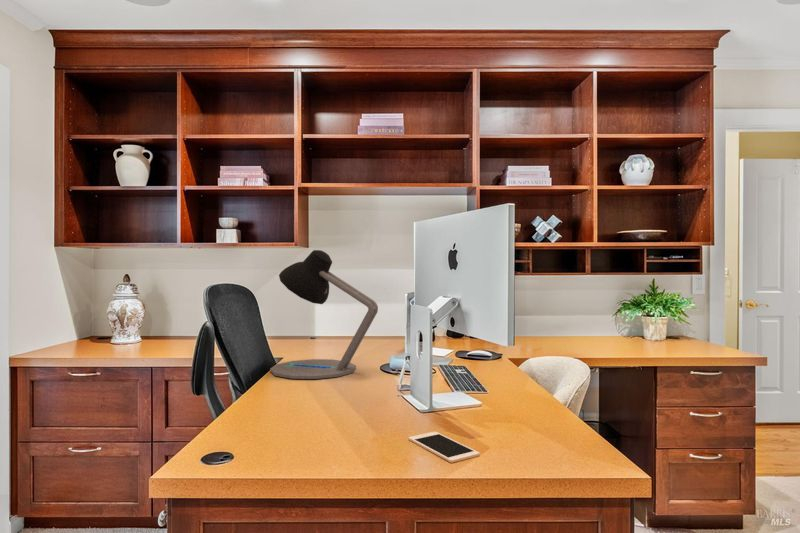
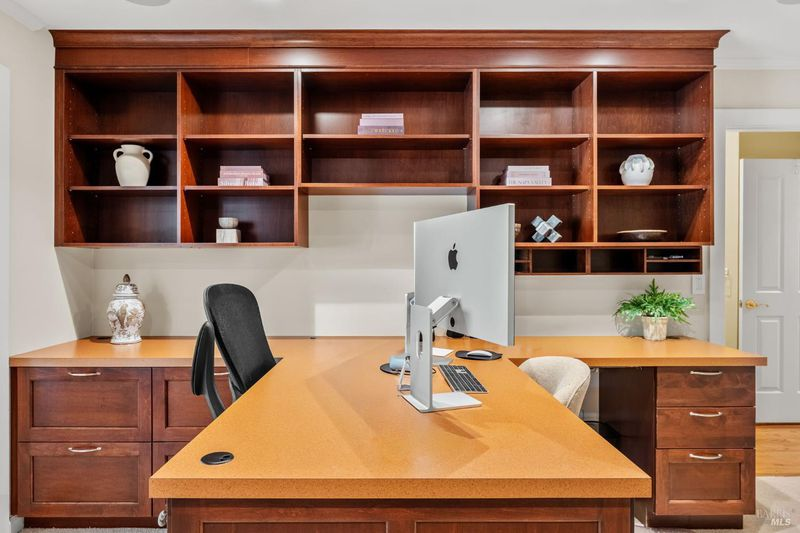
- cell phone (442, 446)
- desk lamp (322, 303)
